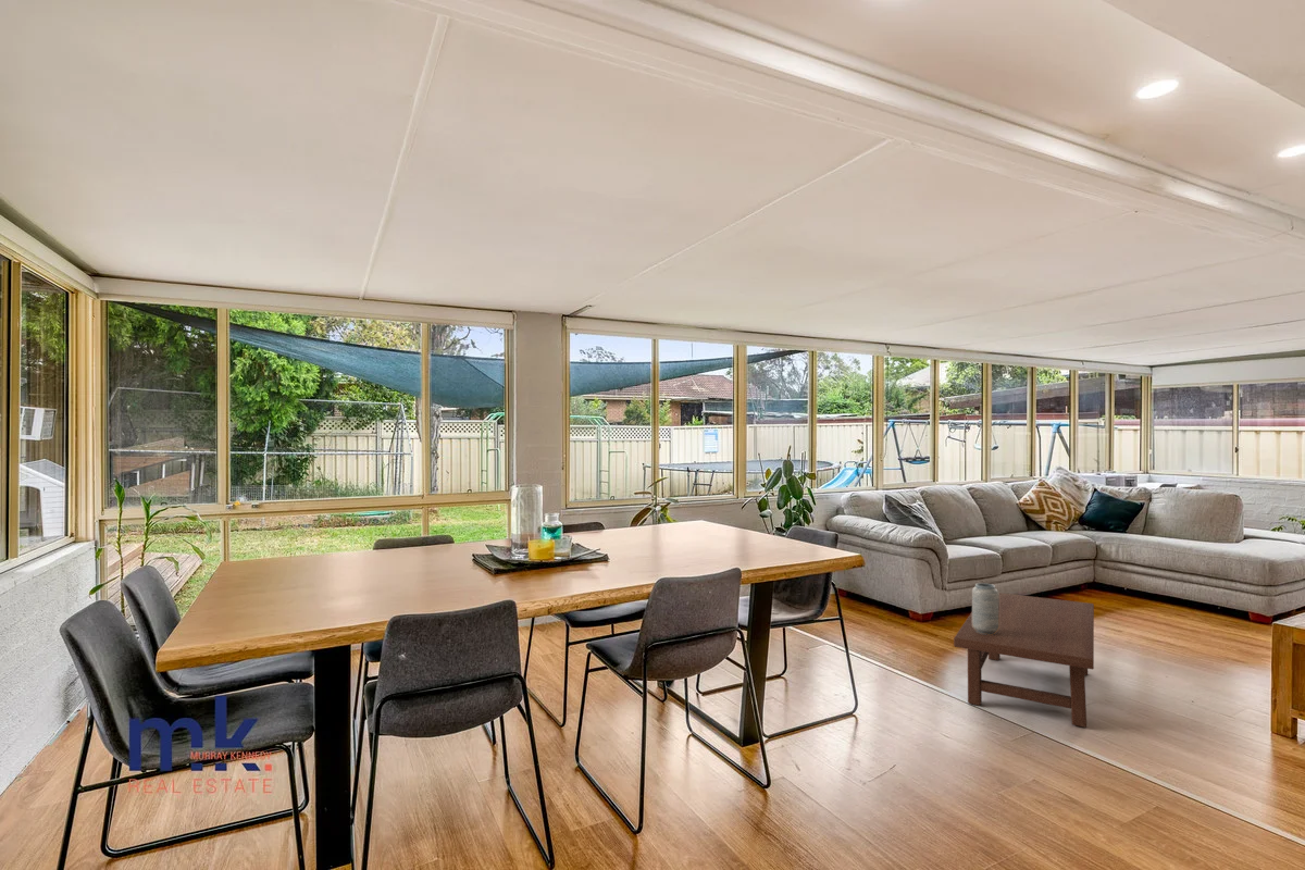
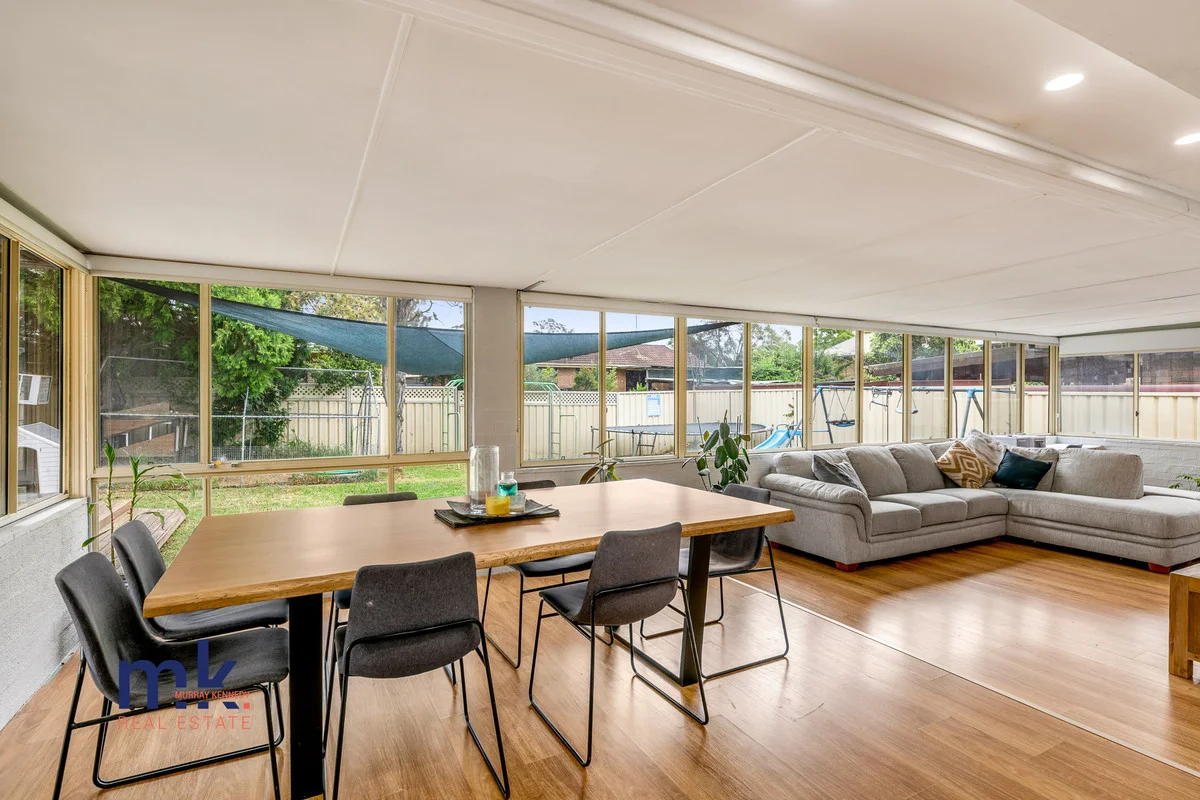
- coffee table (1030, 652)
- vase (985, 608)
